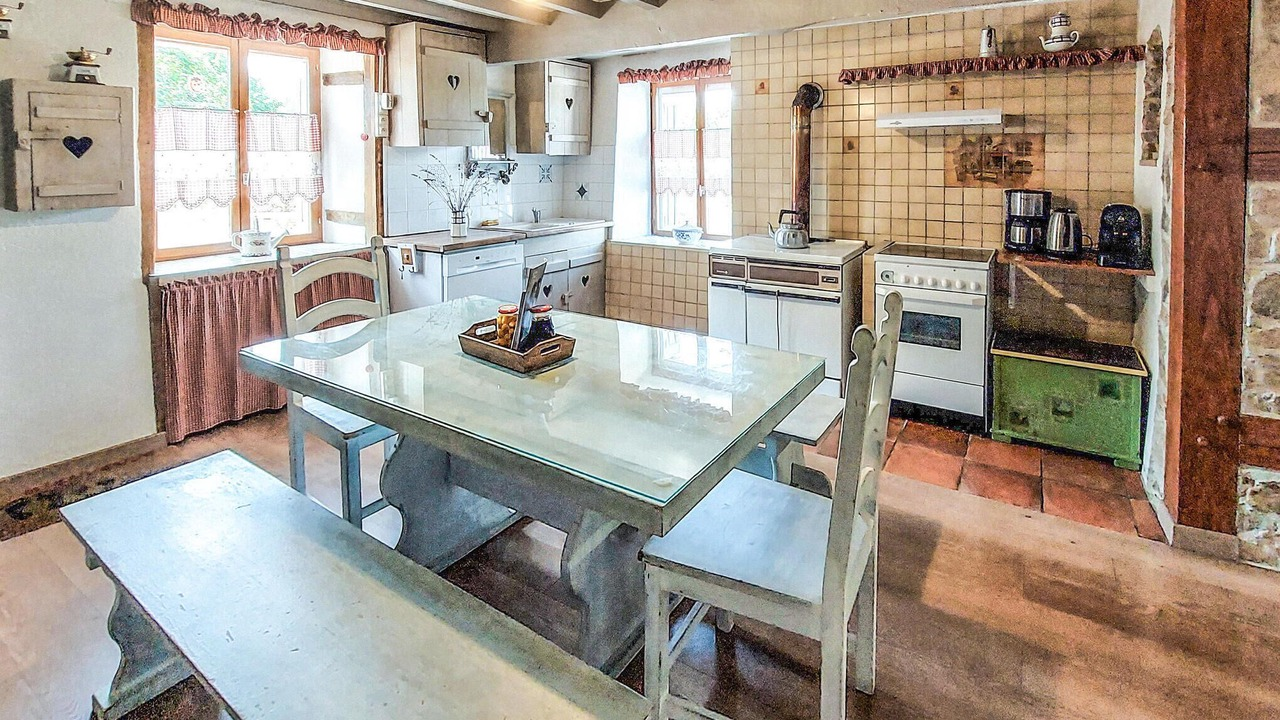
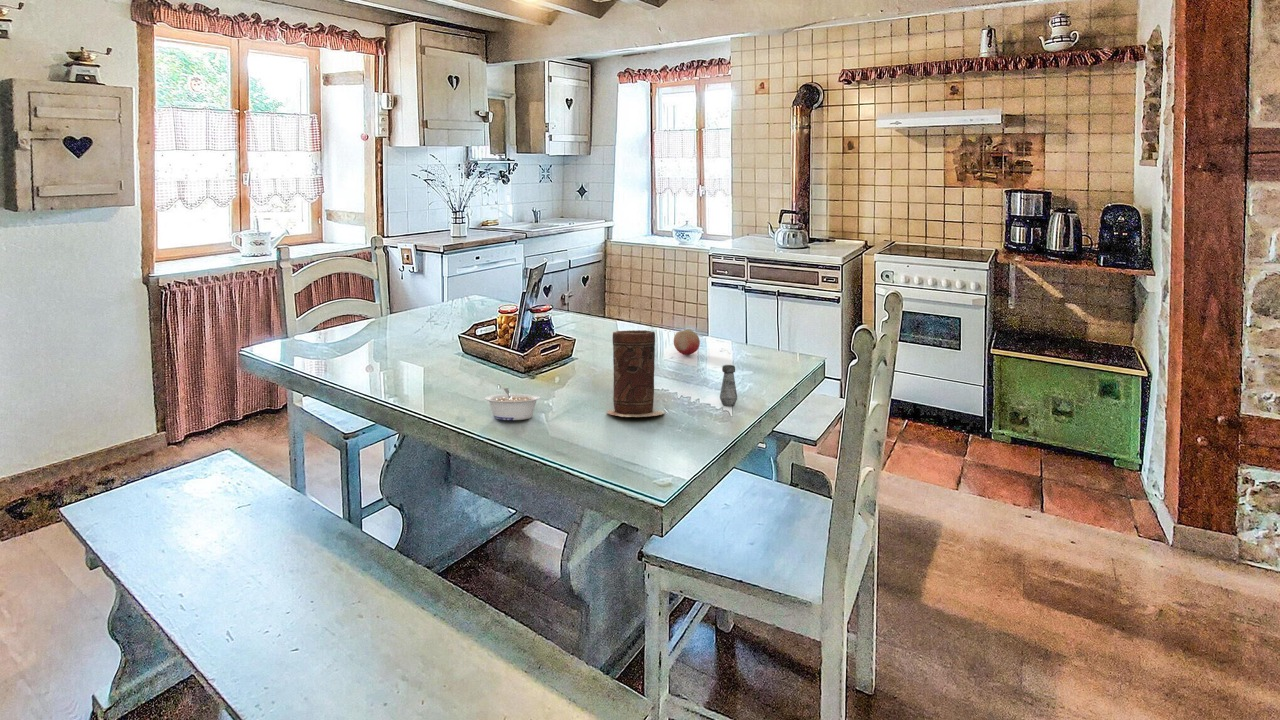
+ vase (635, 372)
+ legume (511, 405)
+ fruit (686, 342)
+ salt shaker (728, 384)
